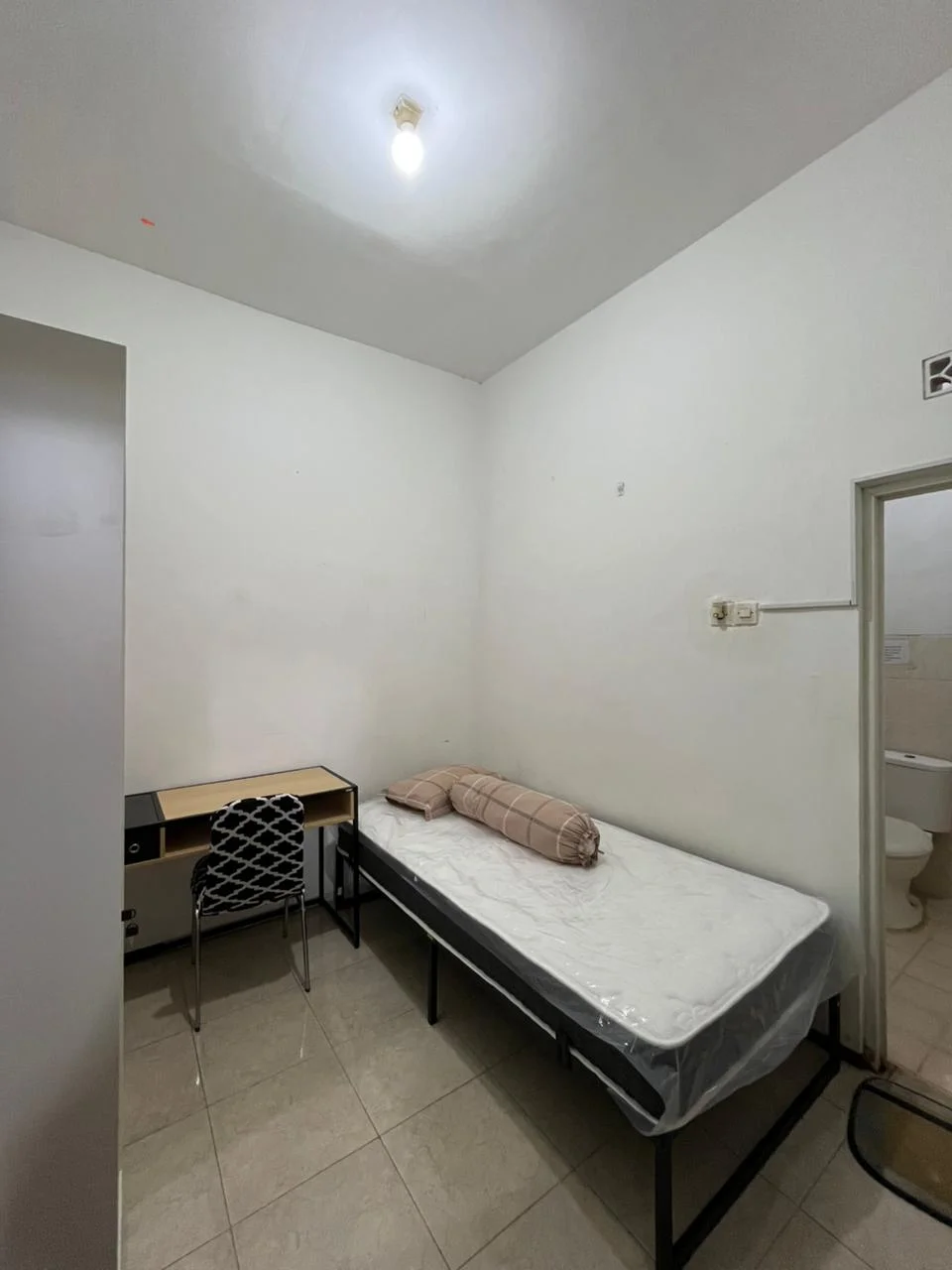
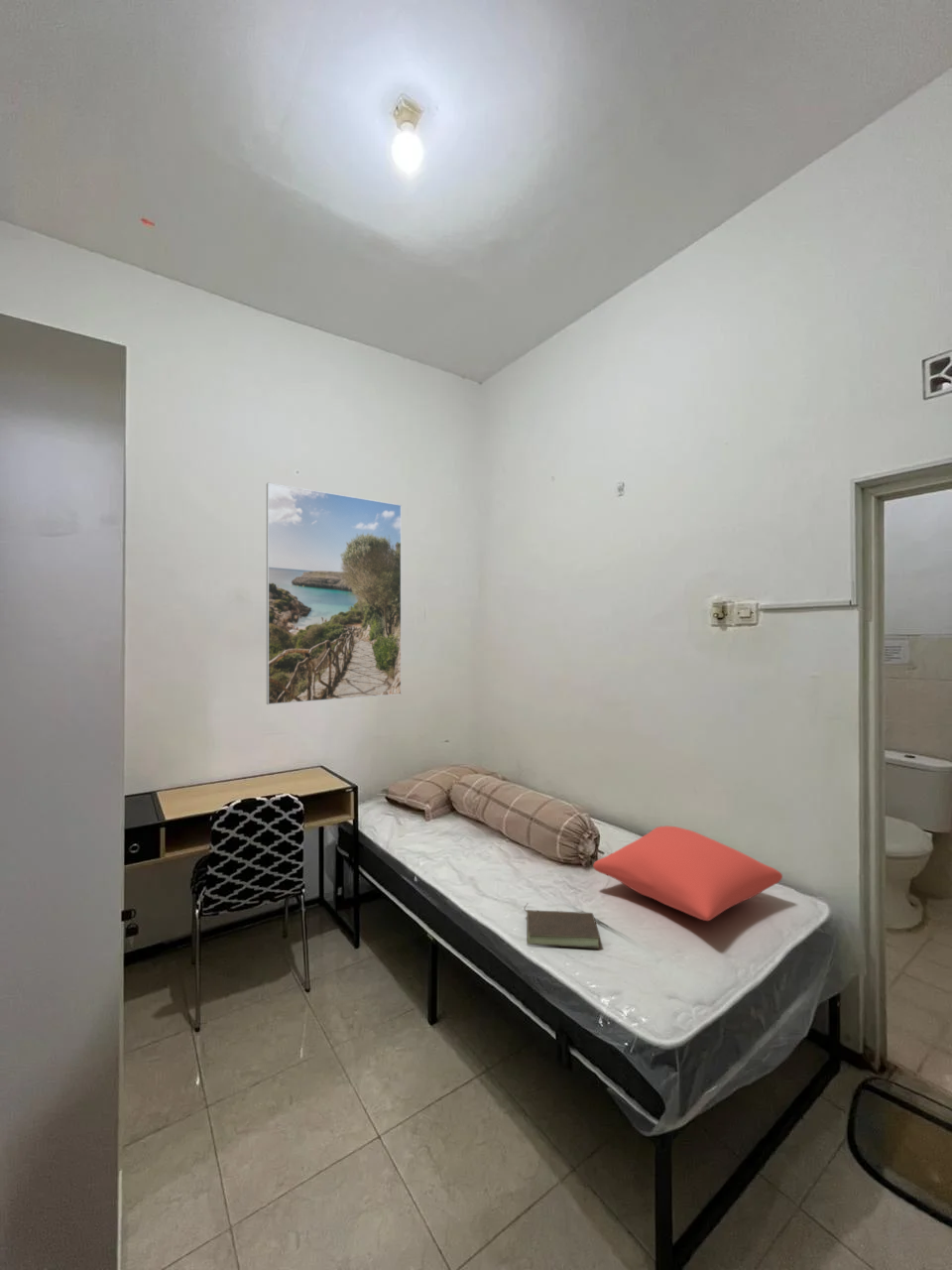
+ cushion (681, 869)
+ book (559, 923)
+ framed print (338, 596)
